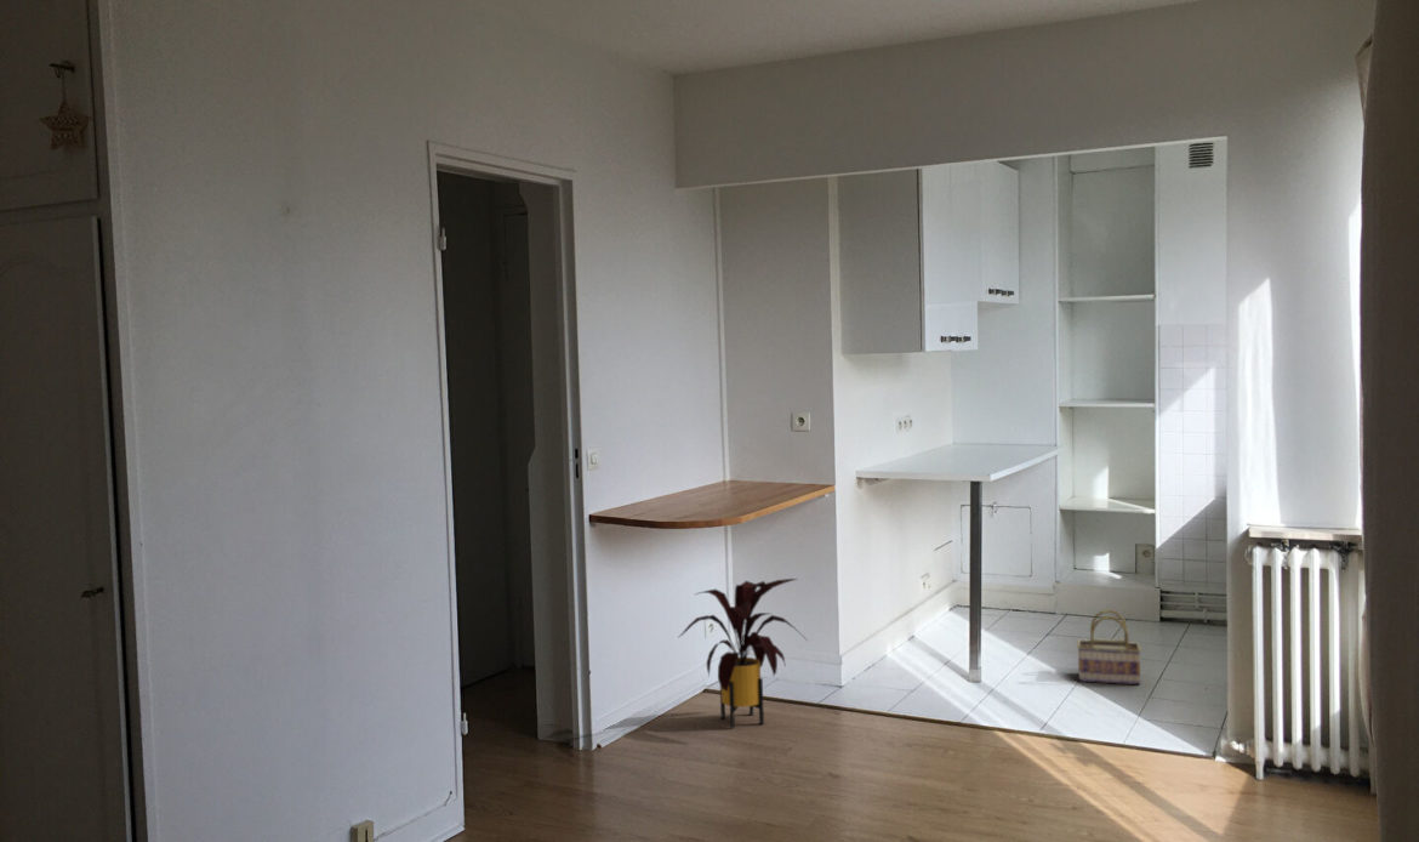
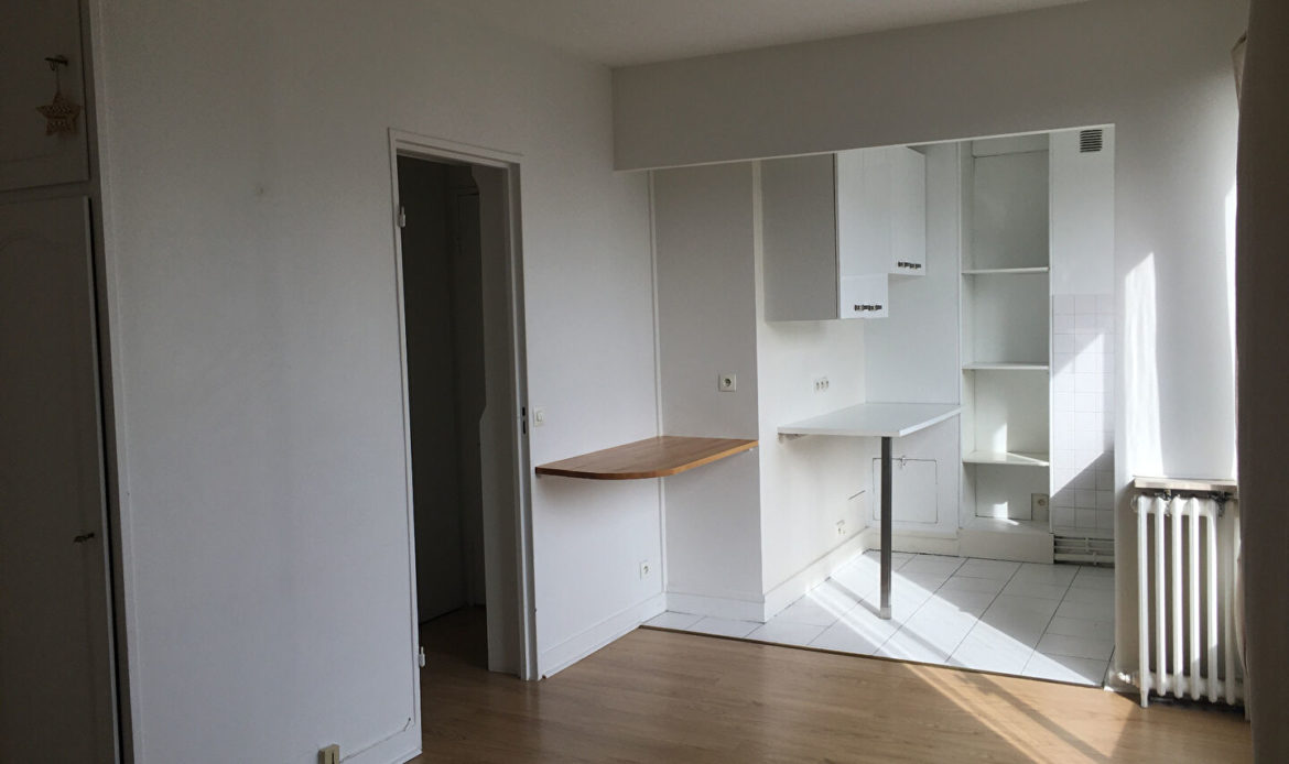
- house plant (740, 649)
- basket (1107, 645)
